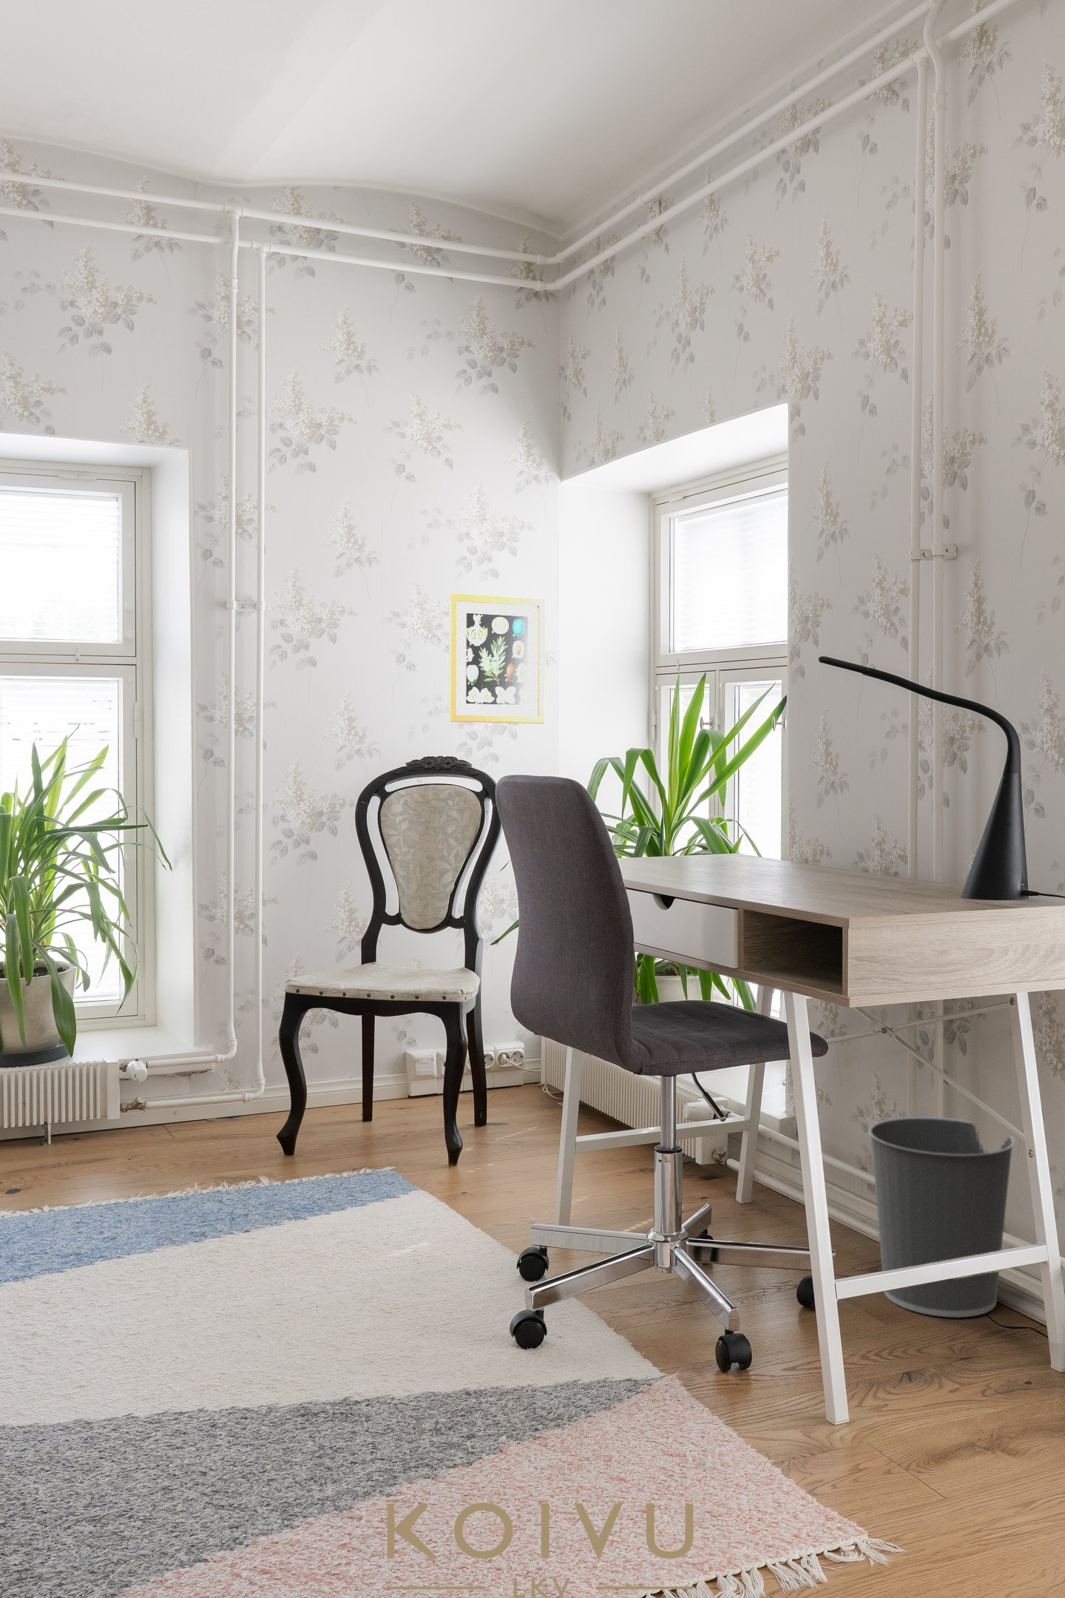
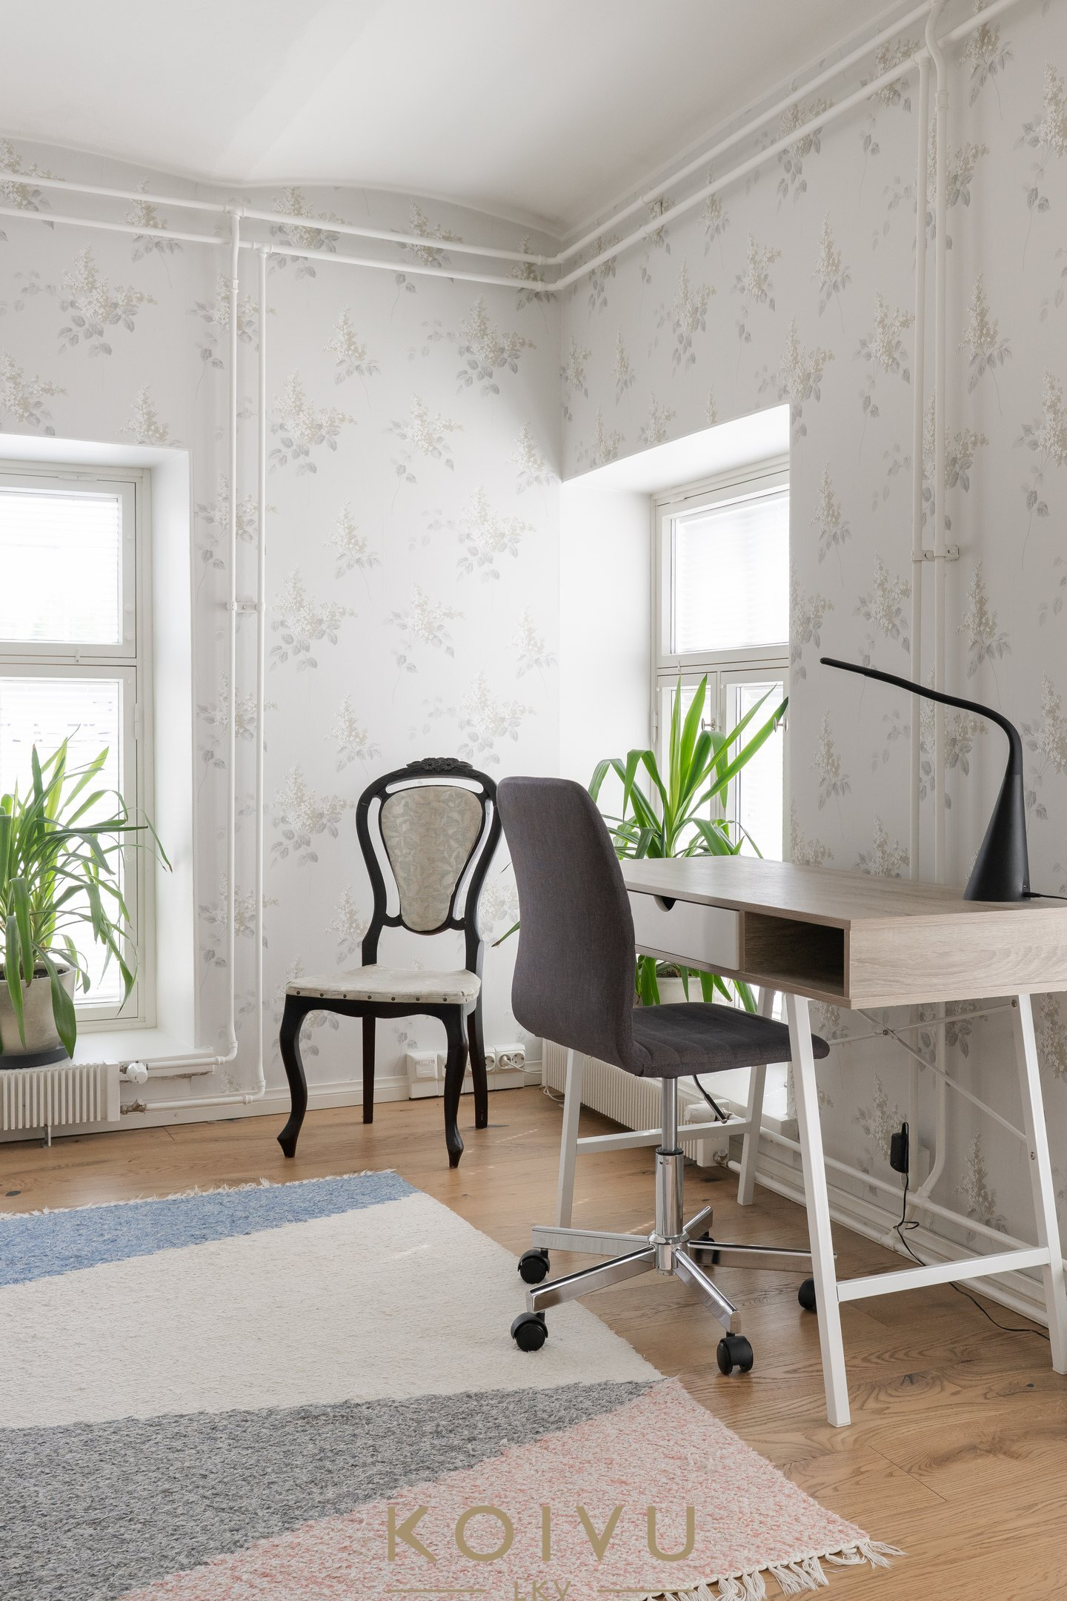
- wall art (497, 659)
- wastebasket (939, 1215)
